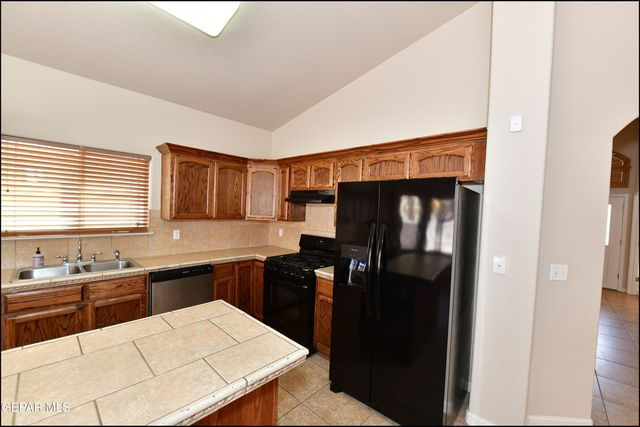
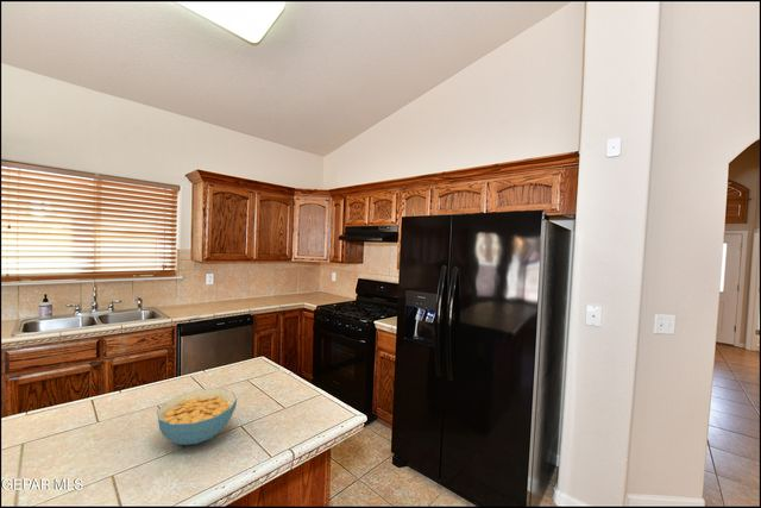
+ cereal bowl (197, 420)
